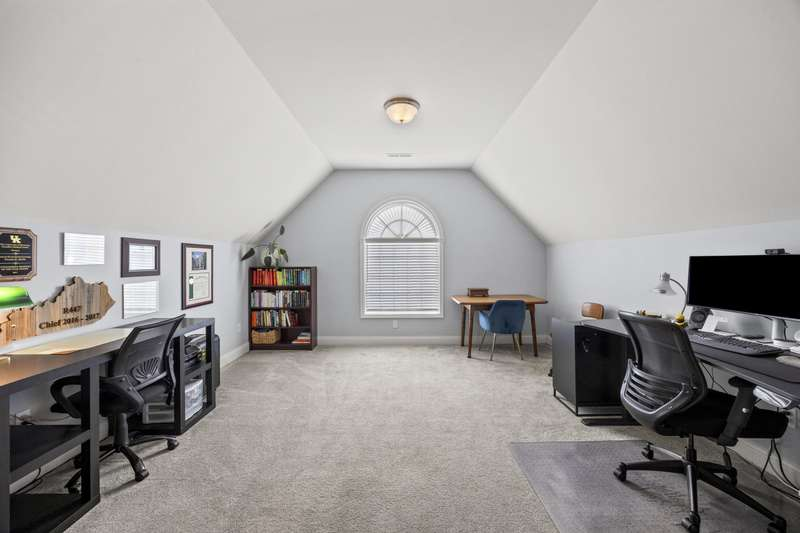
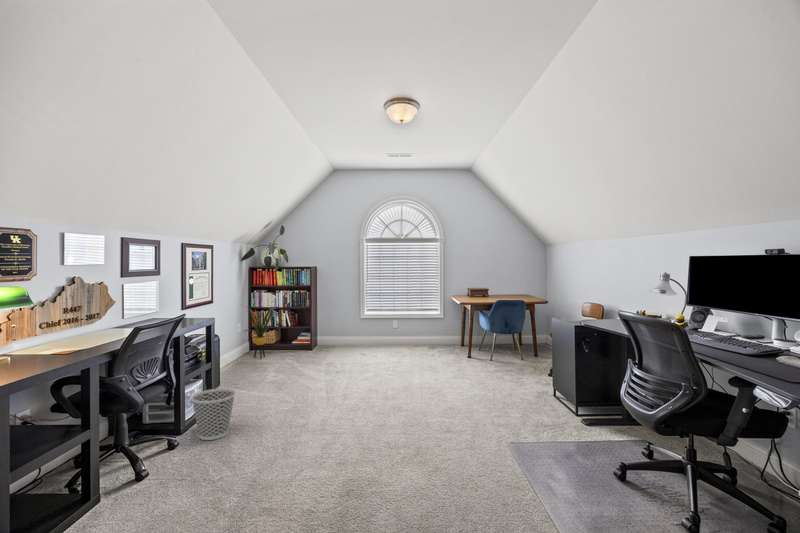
+ wastebasket (213, 414)
+ house plant (258, 330)
